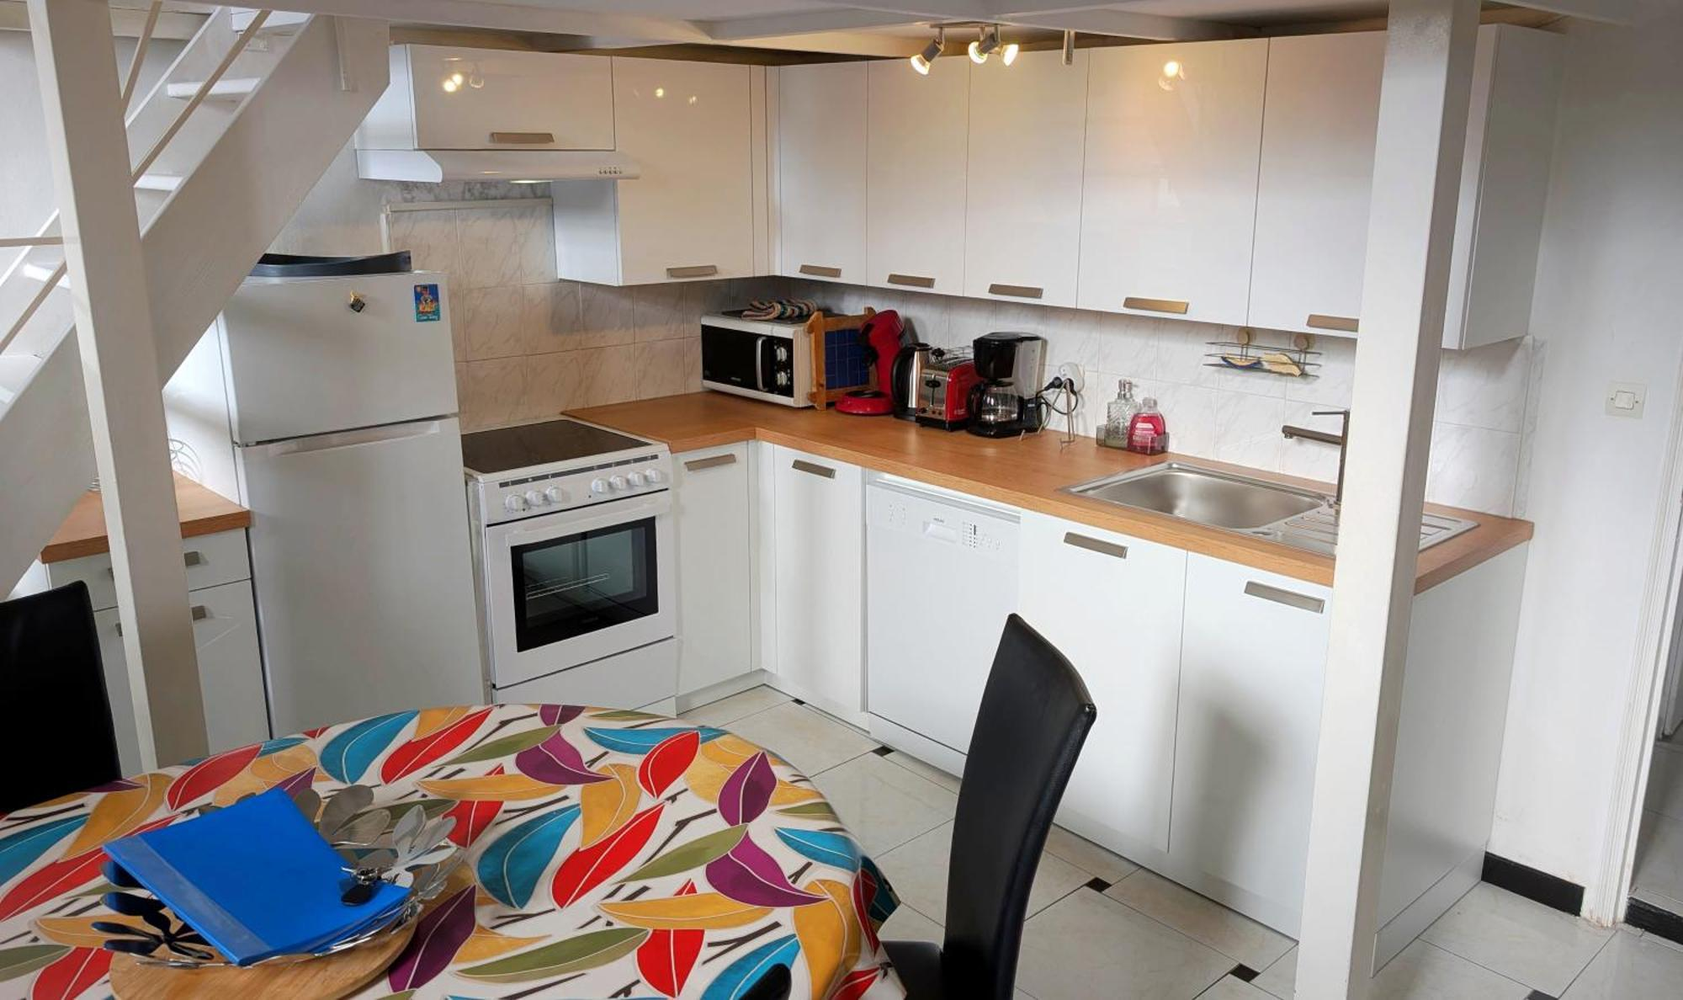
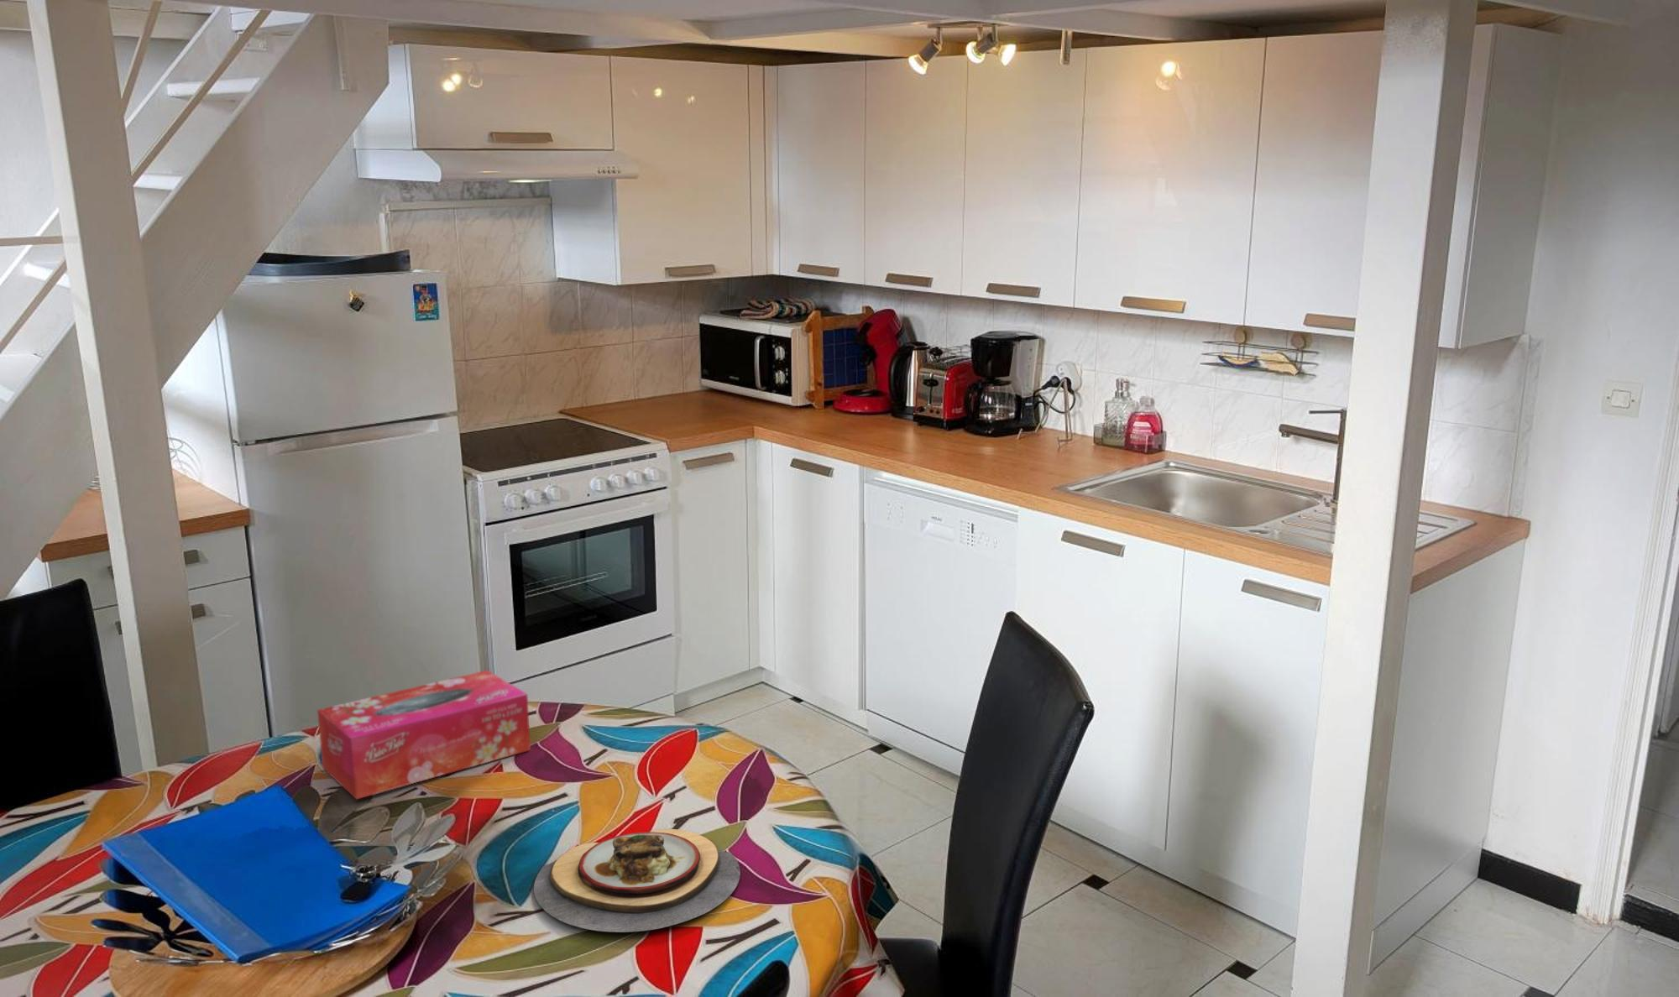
+ tissue box (425, 730)
+ plate (638, 856)
